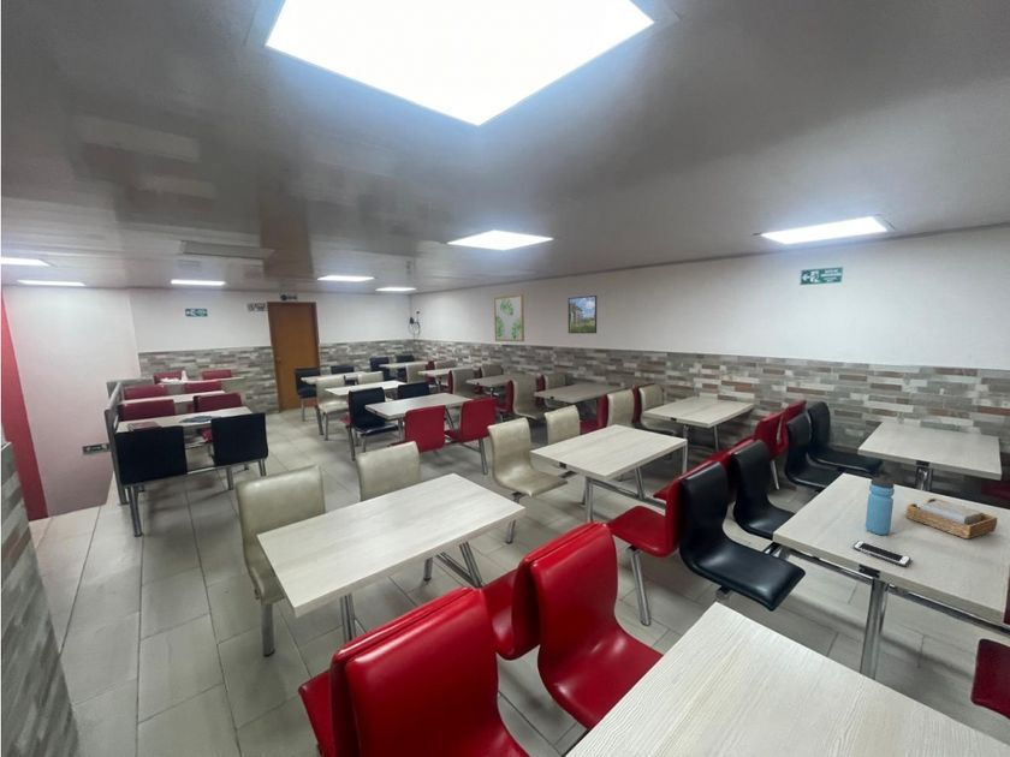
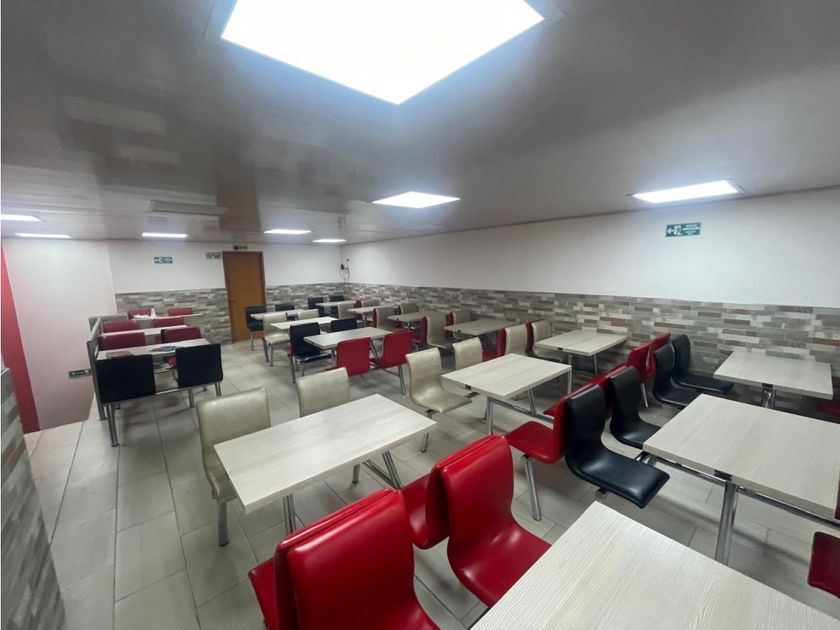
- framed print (582, 315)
- cell phone (880, 553)
- napkin holder (950, 515)
- wall art (507, 318)
- water bottle (879, 503)
